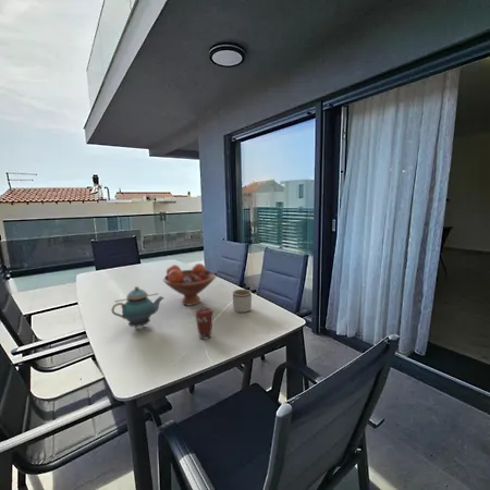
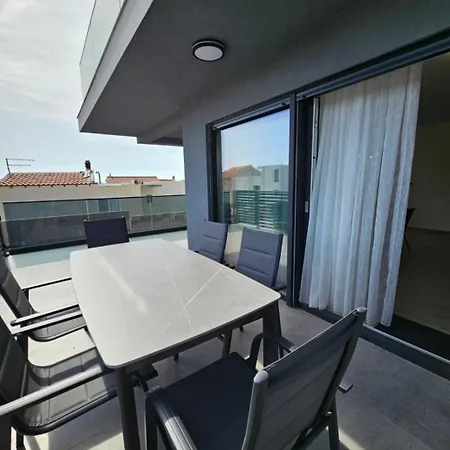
- coffee cup (204, 323)
- fruit bowl (189, 284)
- mug (241, 299)
- teapot (138, 306)
